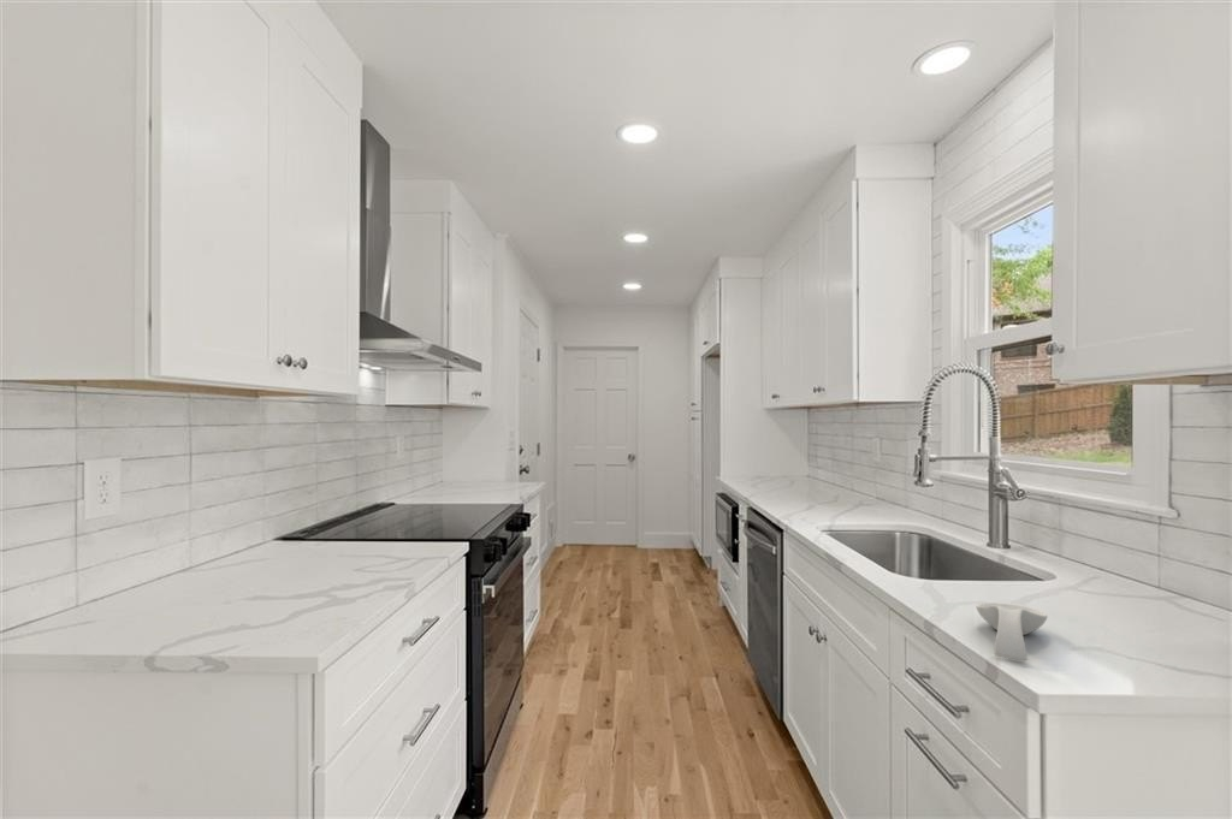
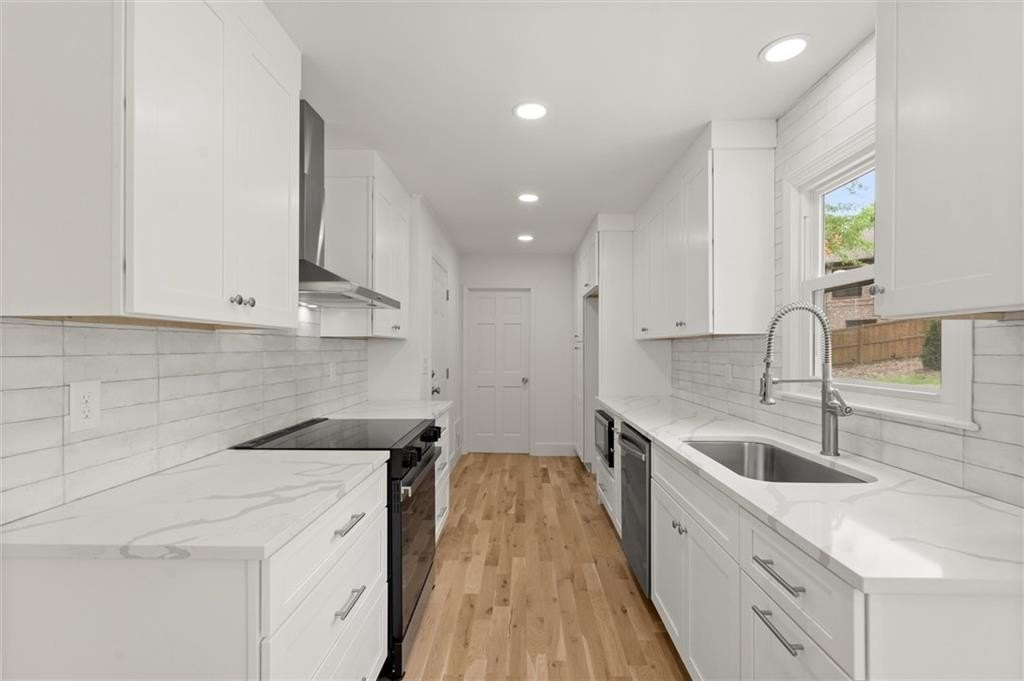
- spoon rest (1011, 619)
